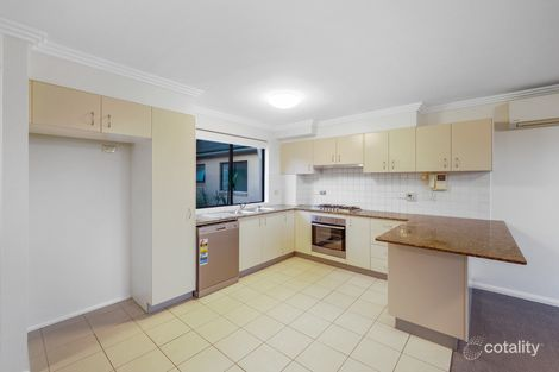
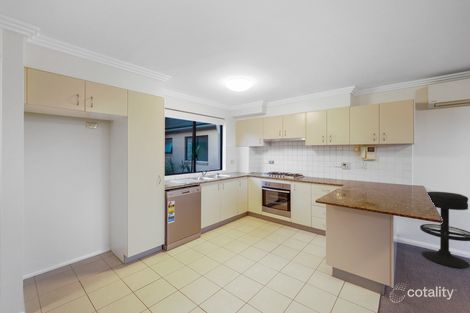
+ bar stool (446, 226)
